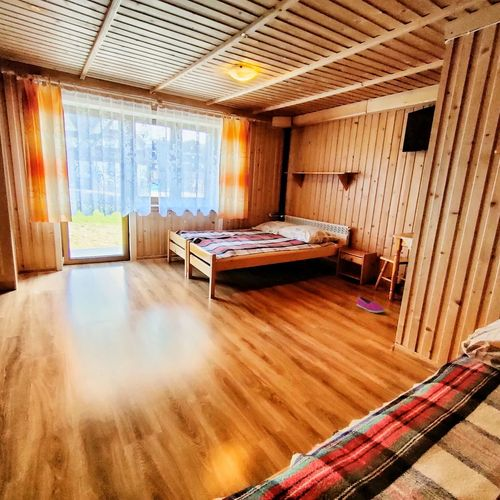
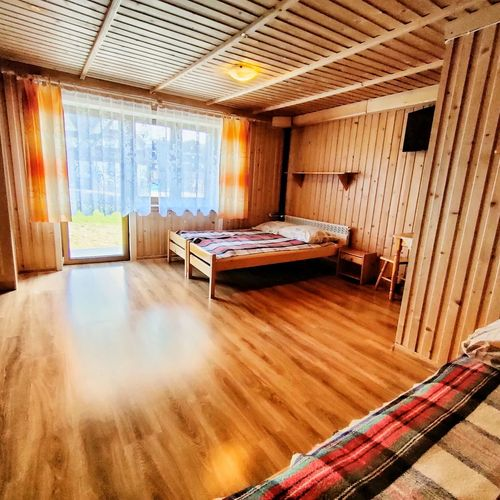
- shoe (370, 305)
